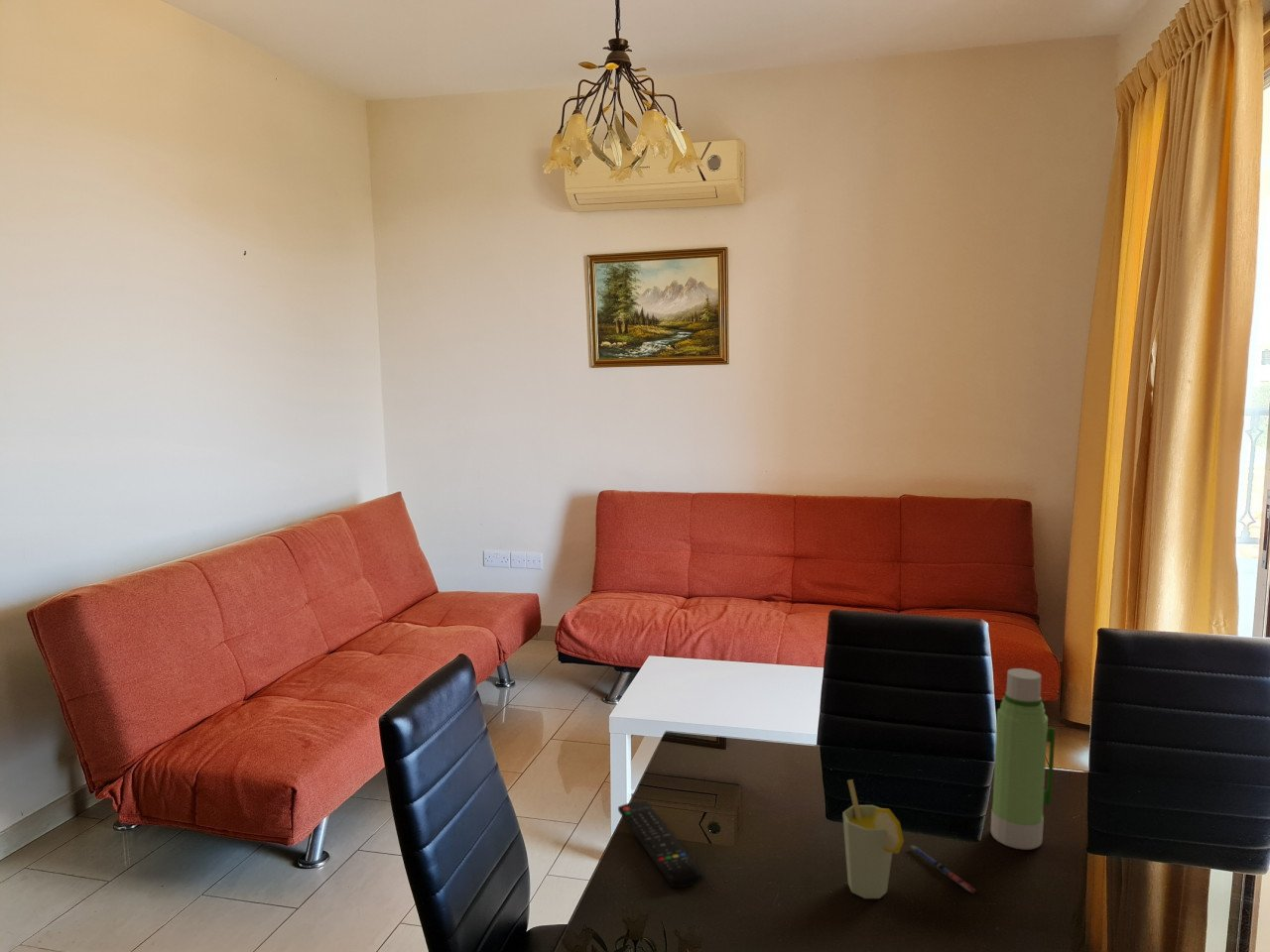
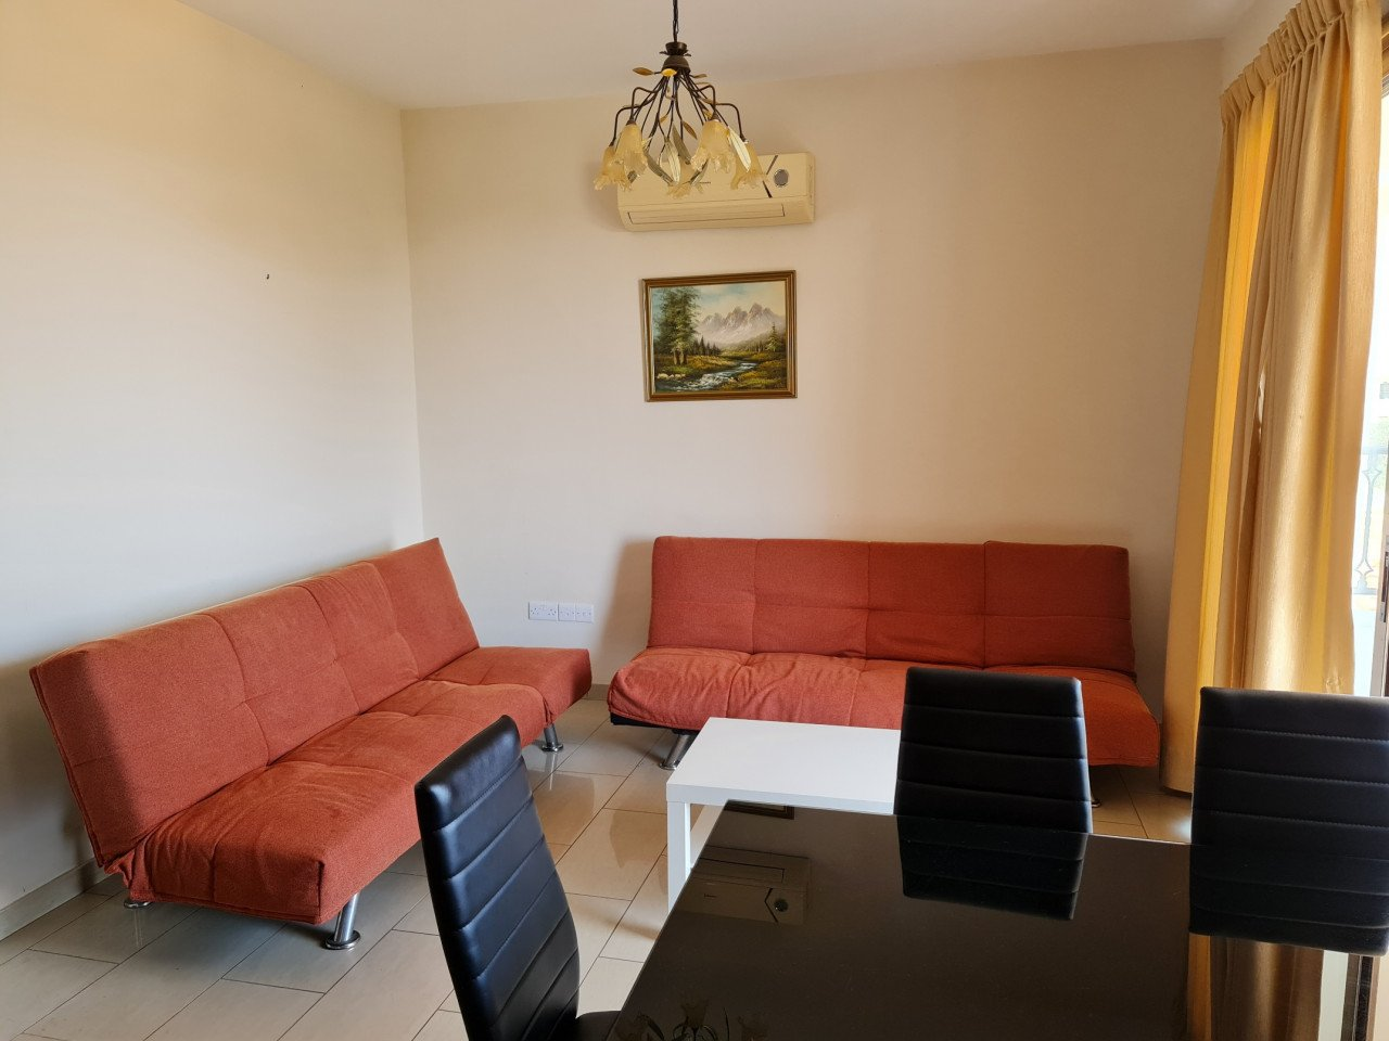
- cup (872, 844)
- remote control (657, 841)
- water bottle (1022, 757)
- pen (941, 866)
